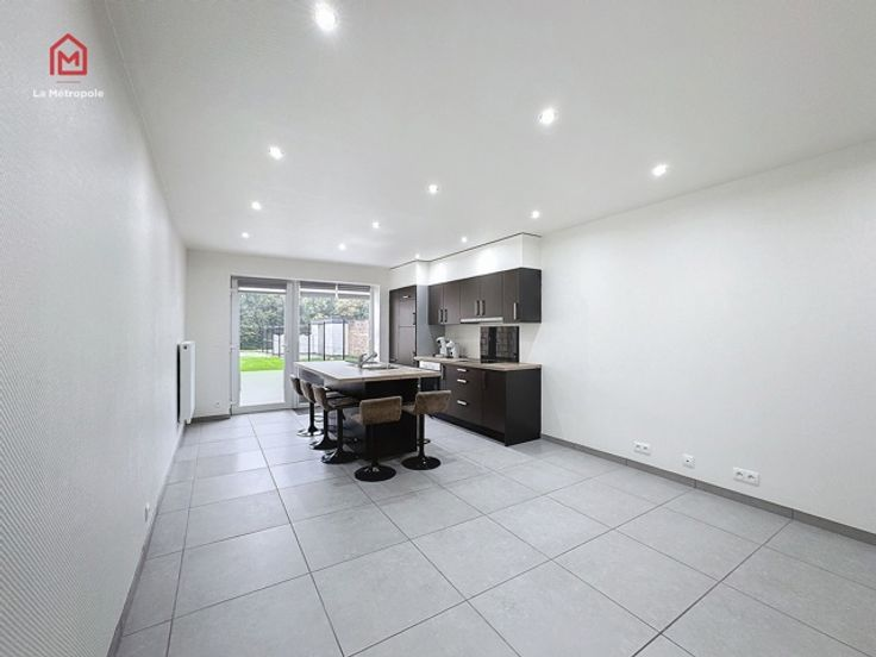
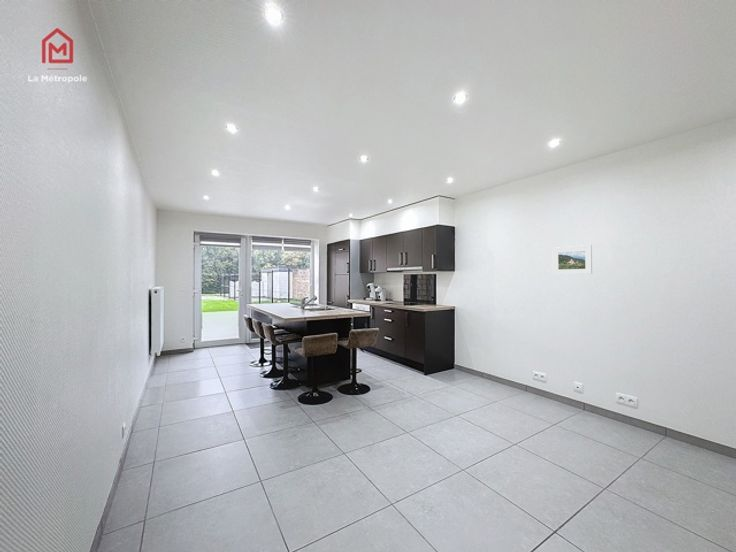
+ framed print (571, 260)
